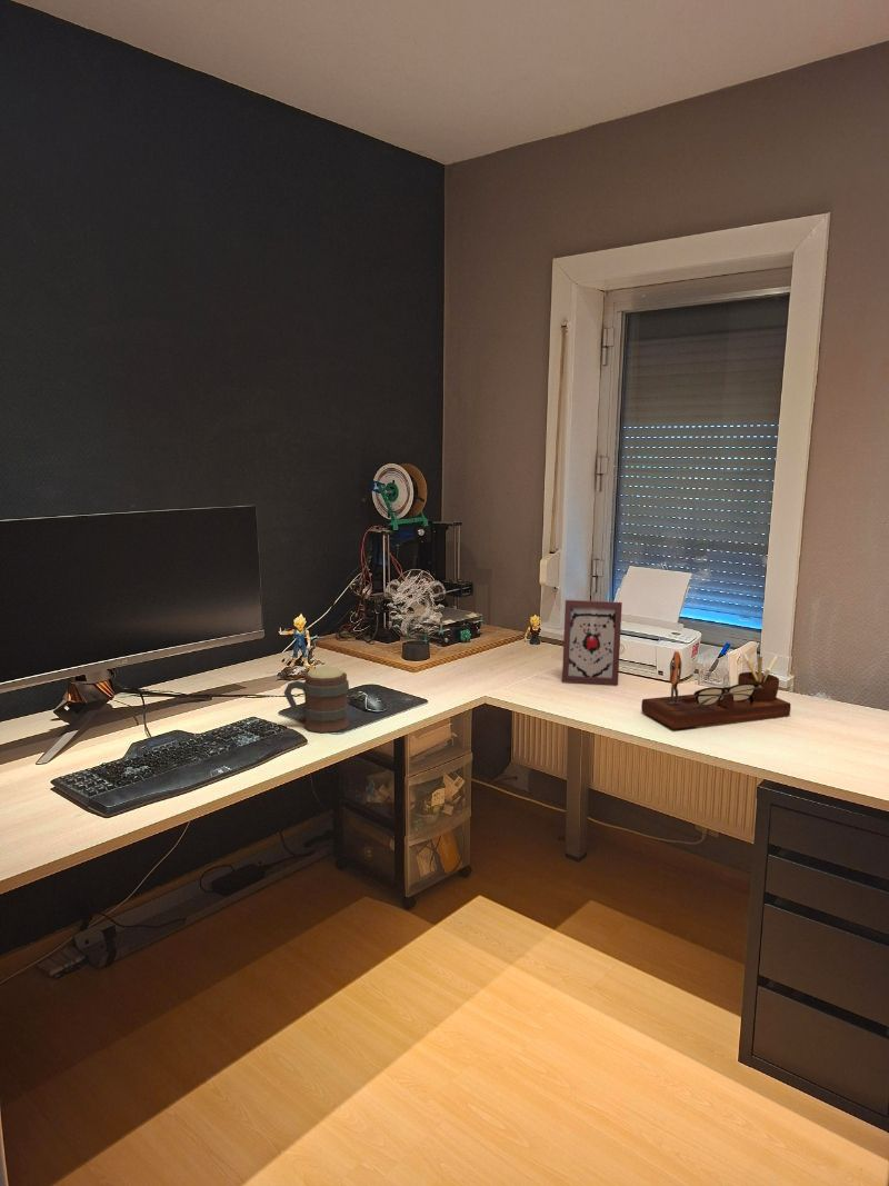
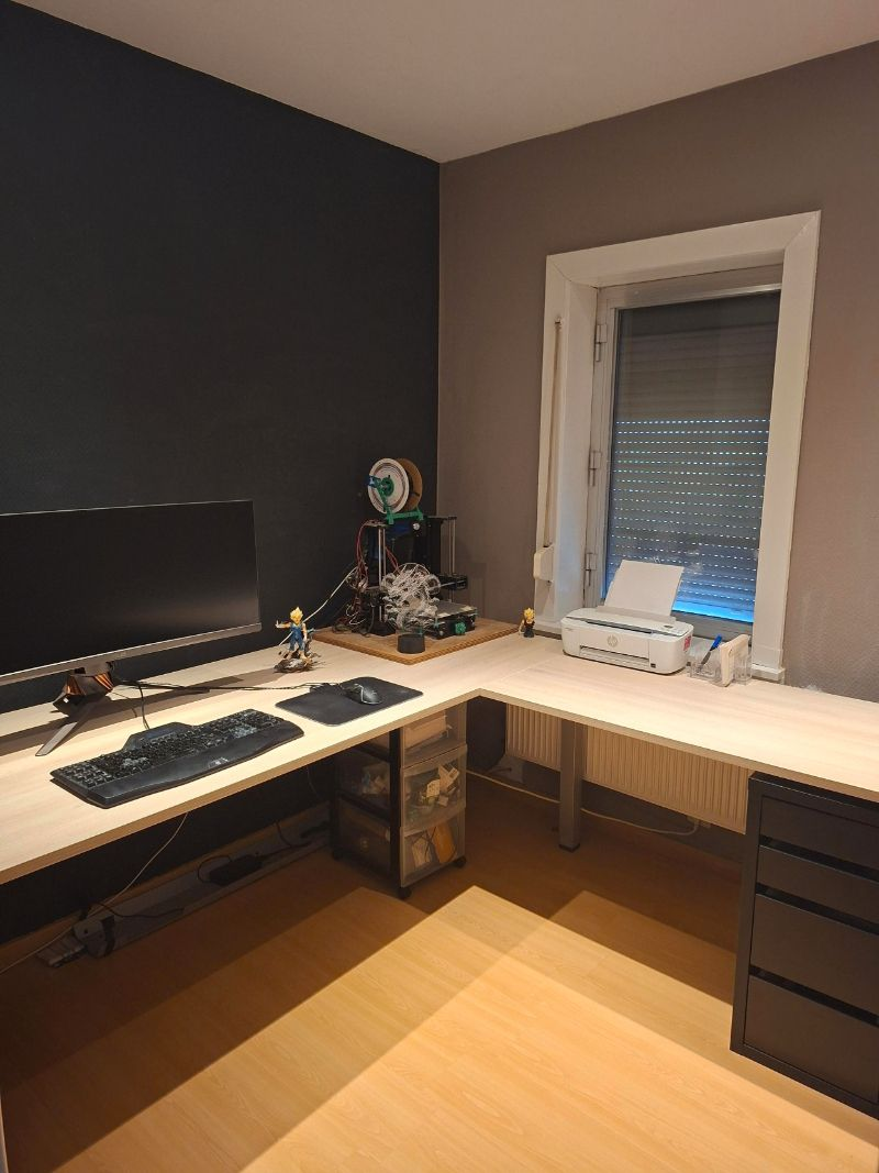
- picture frame (591, 639)
- mug (317, 697)
- desk organizer (725, 687)
